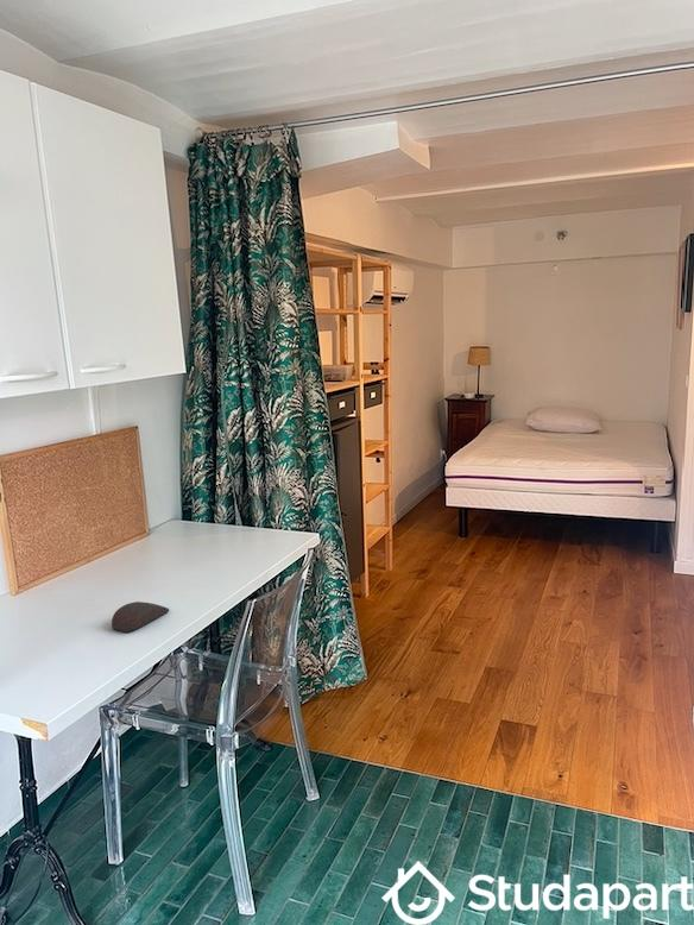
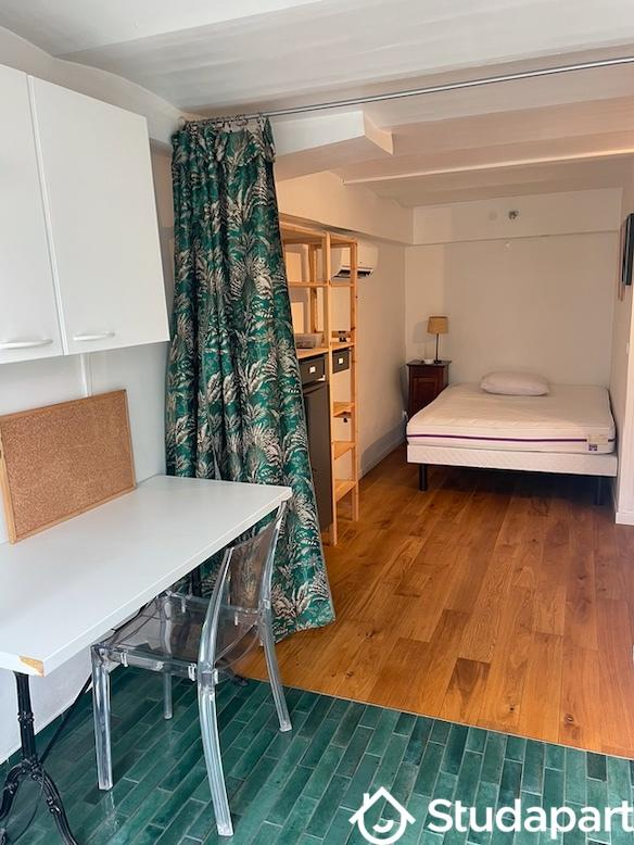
- computer mouse (139, 611)
